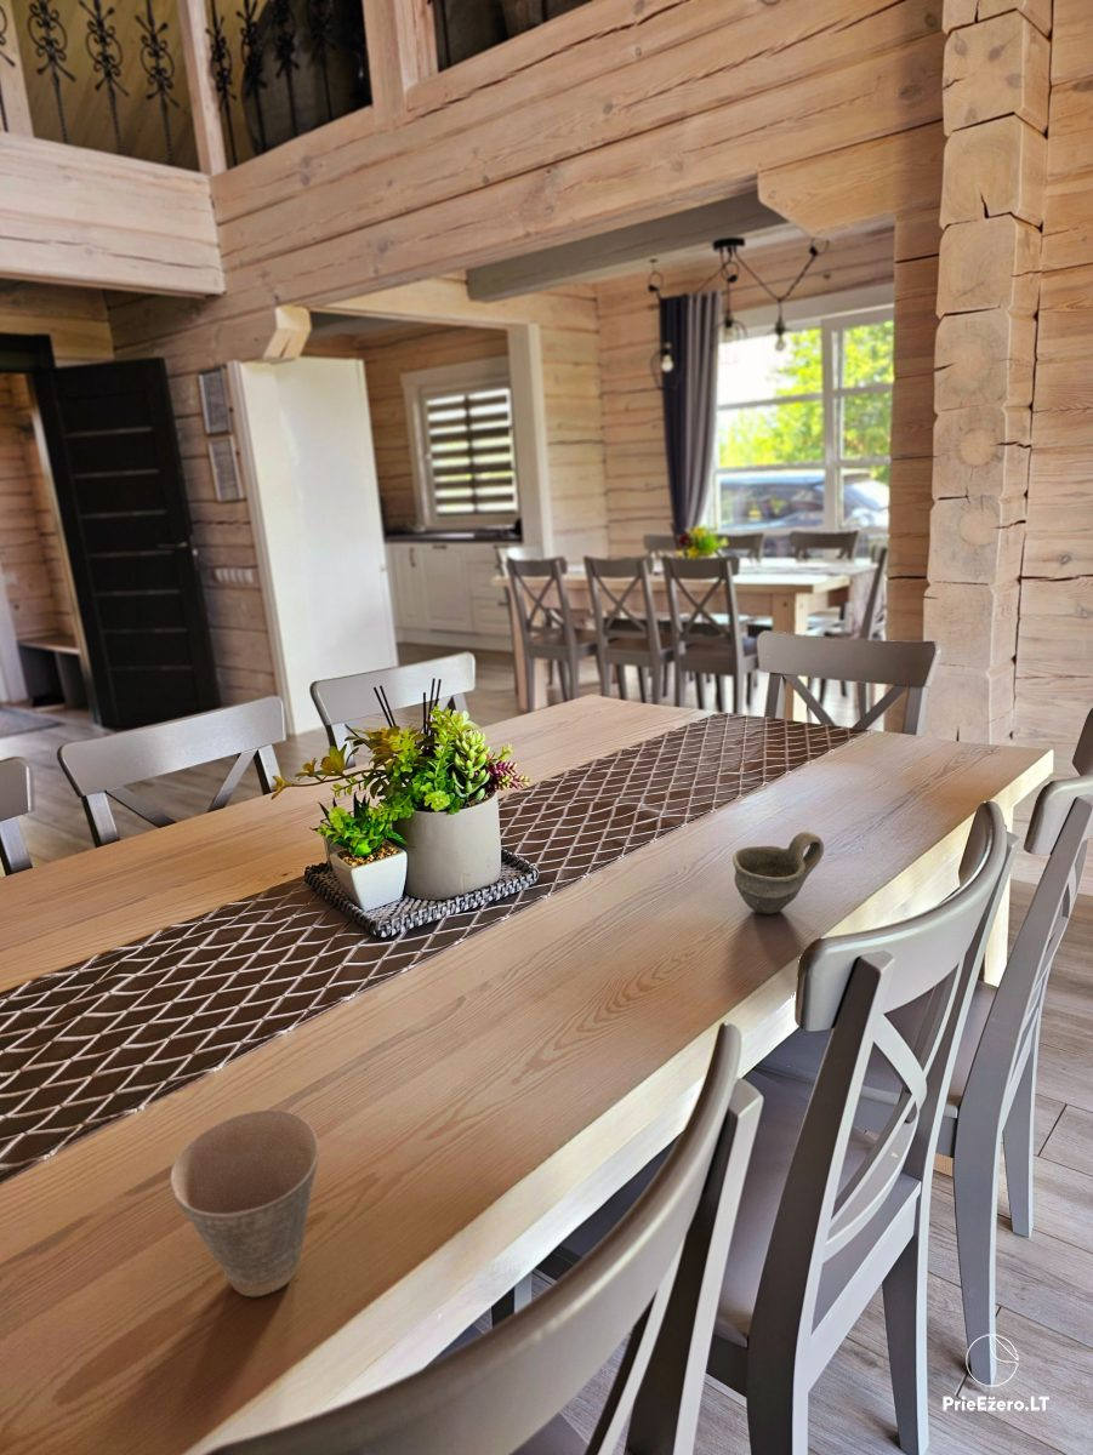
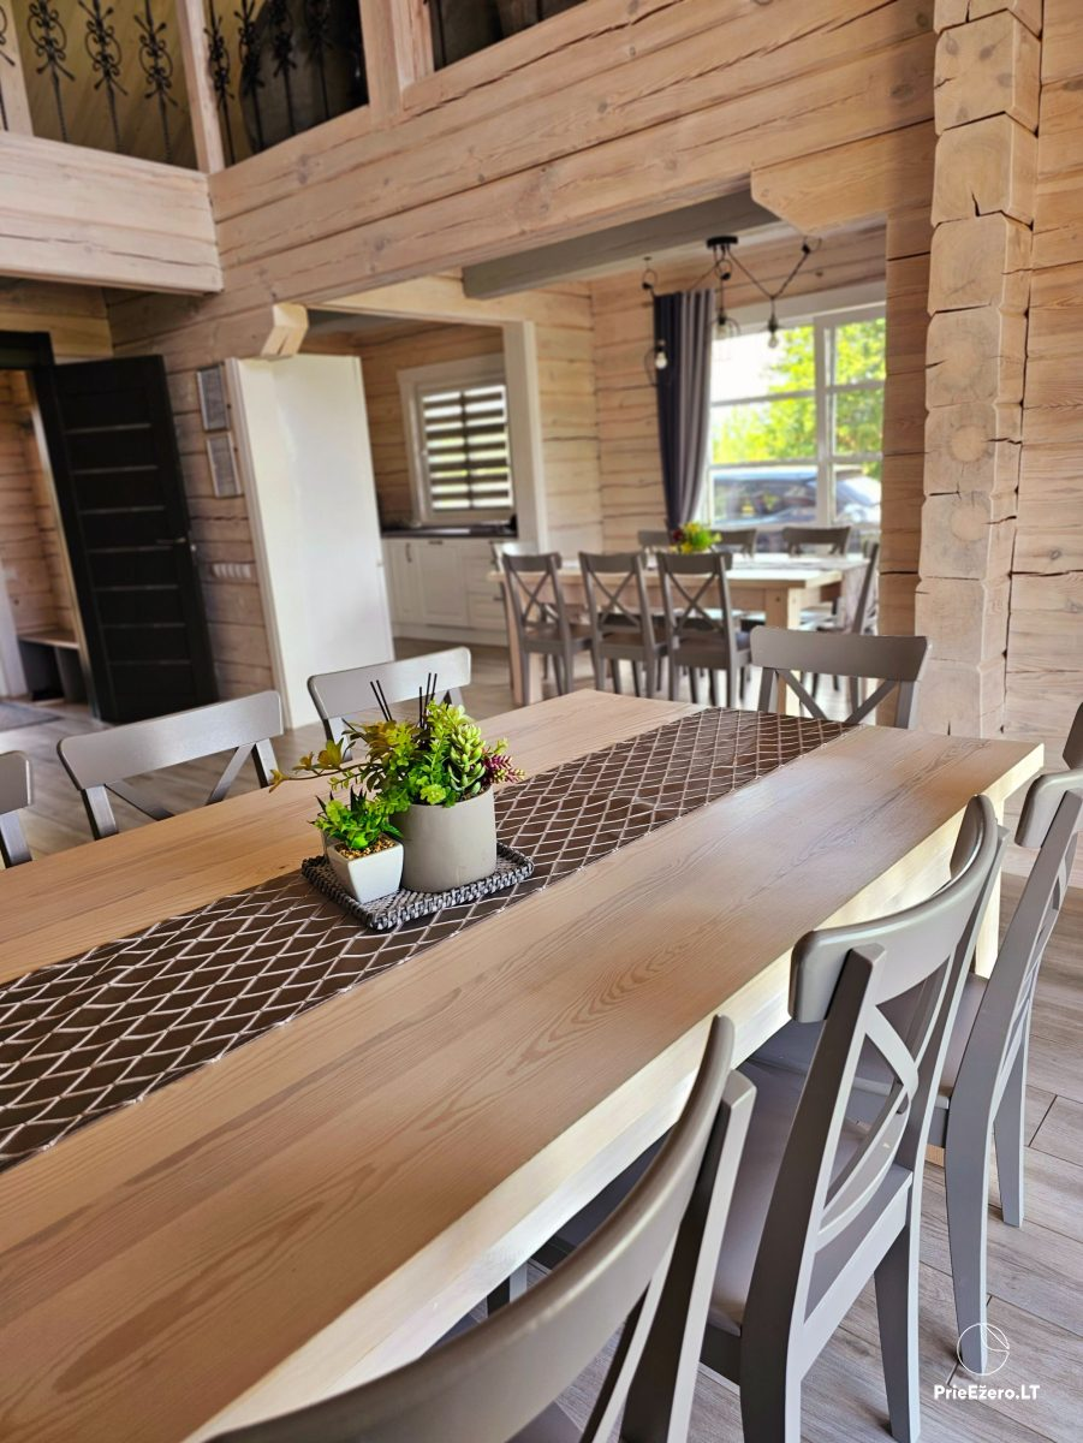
- cup (255, 1216)
- cup (776, 874)
